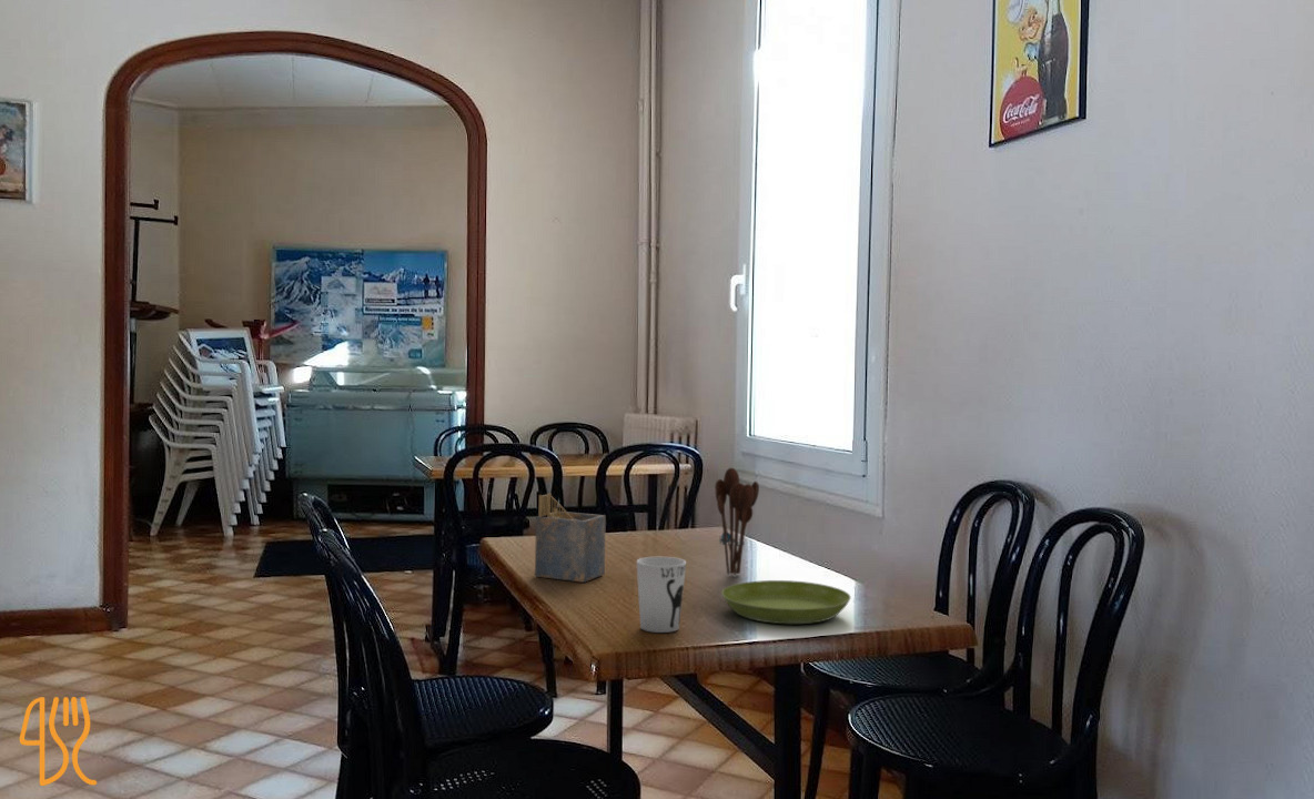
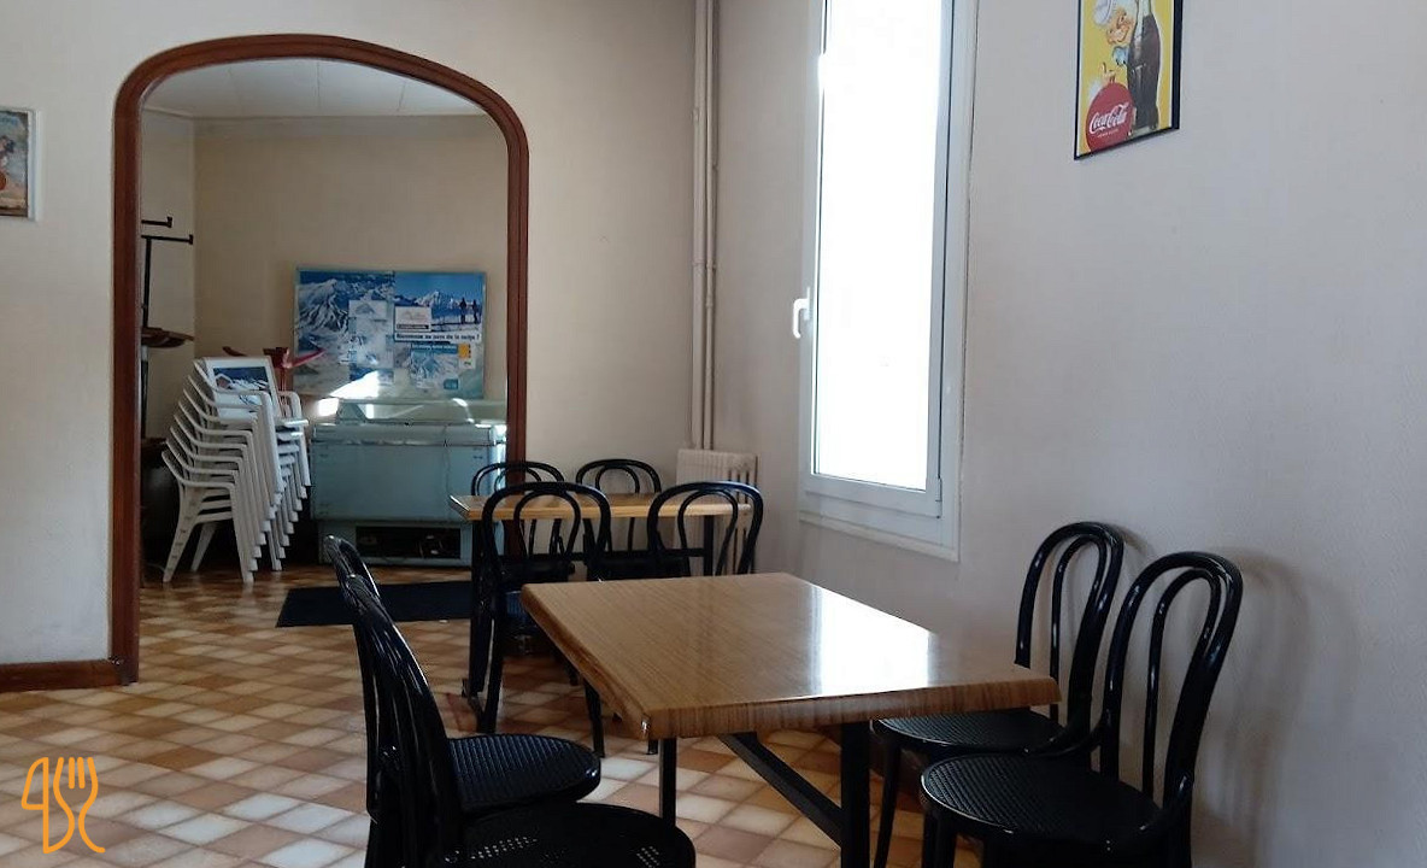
- napkin holder (569, 535)
- cup (660, 594)
- utensil holder (735, 522)
- saucer (785, 603)
